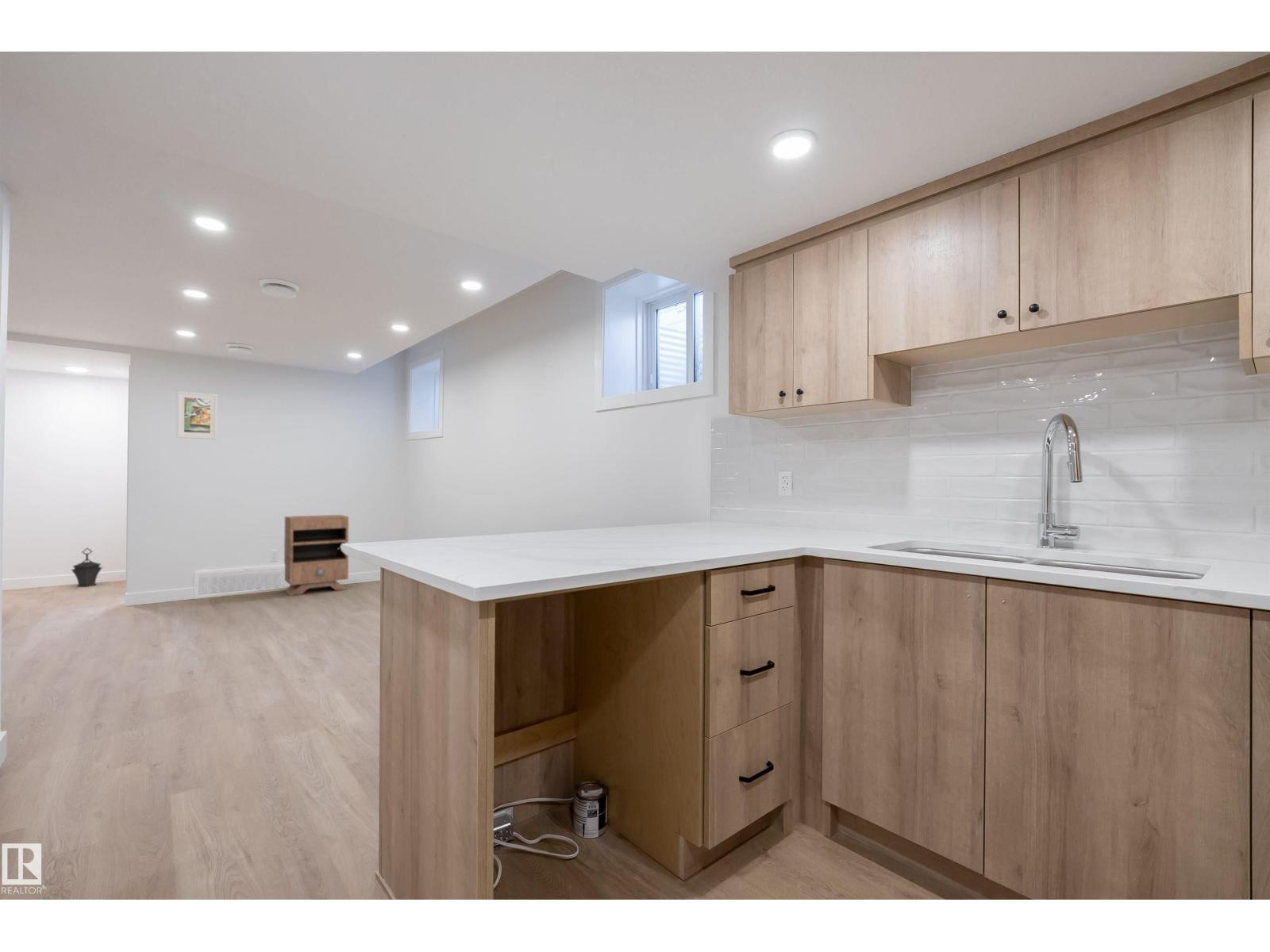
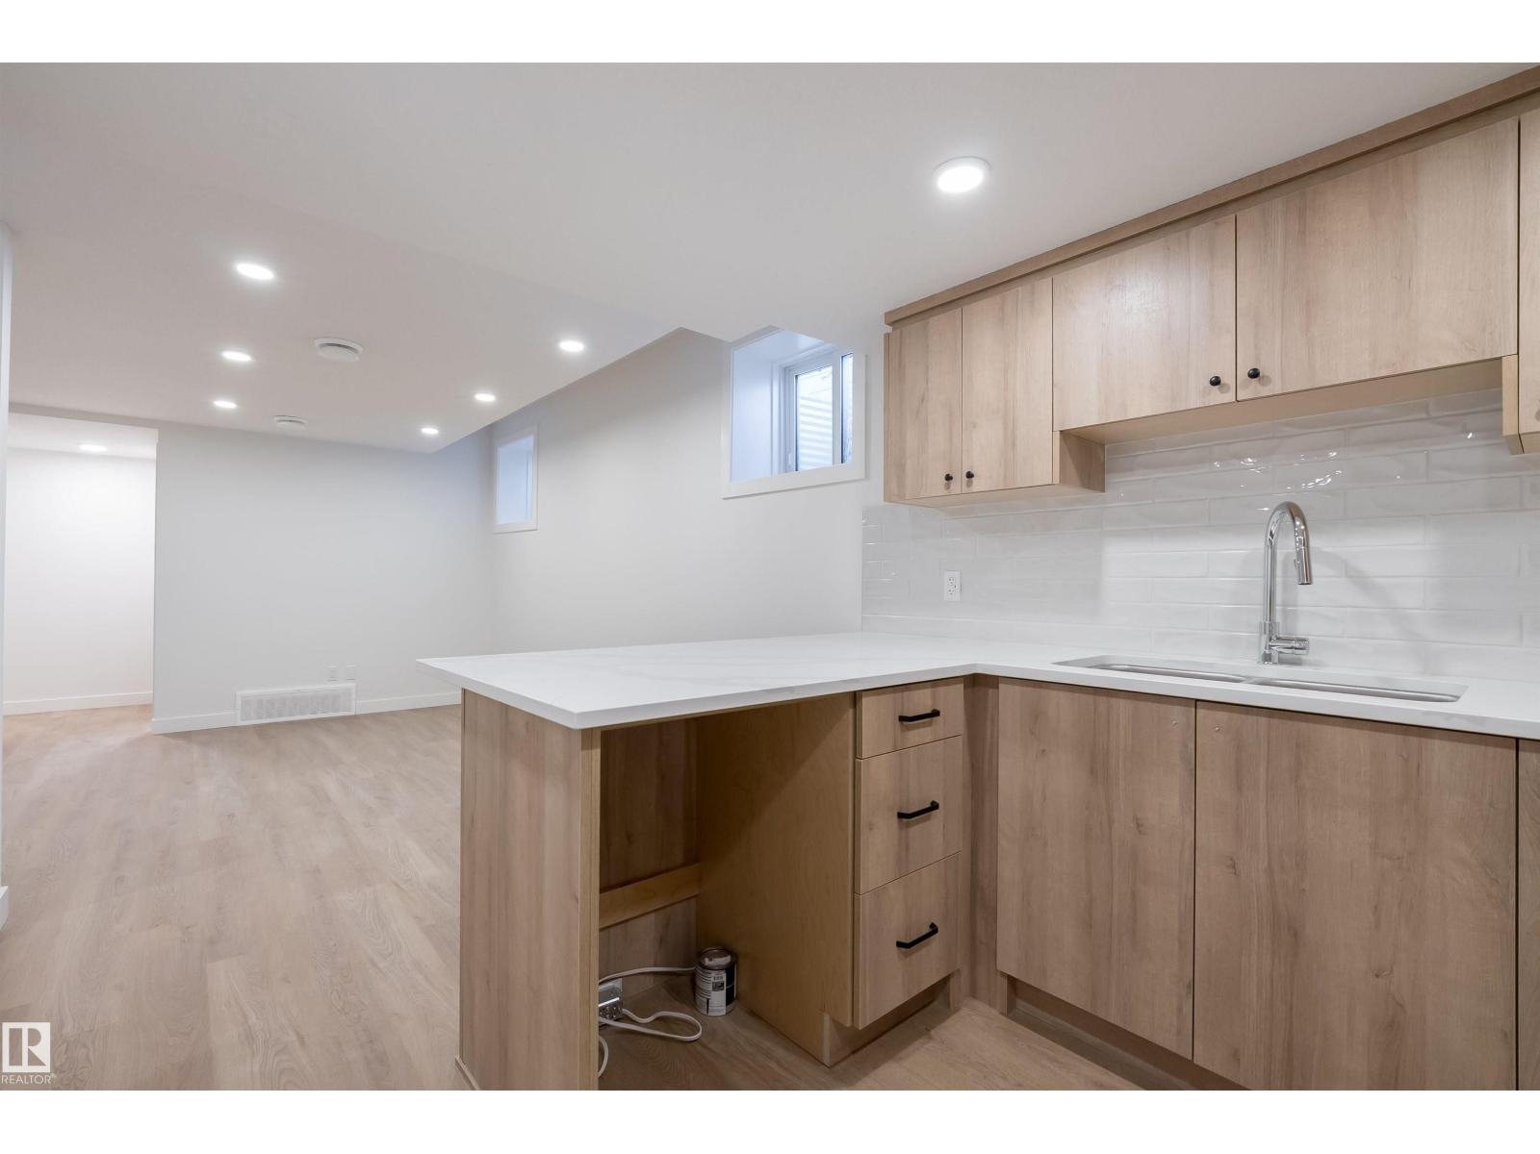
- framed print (197, 415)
- nightstand (316, 553)
- lantern (87, 566)
